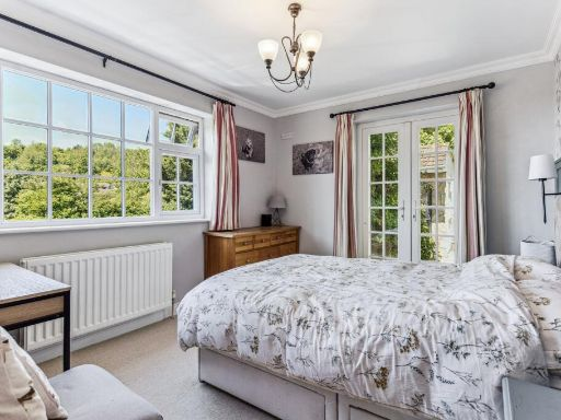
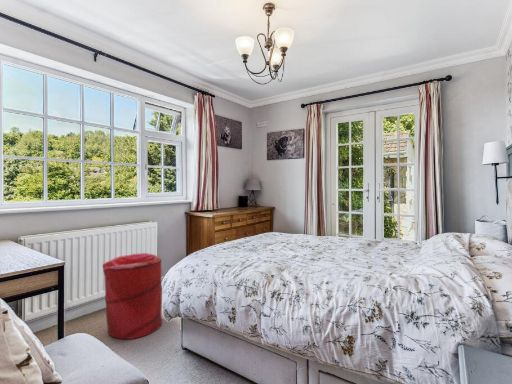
+ laundry hamper (133, 292)
